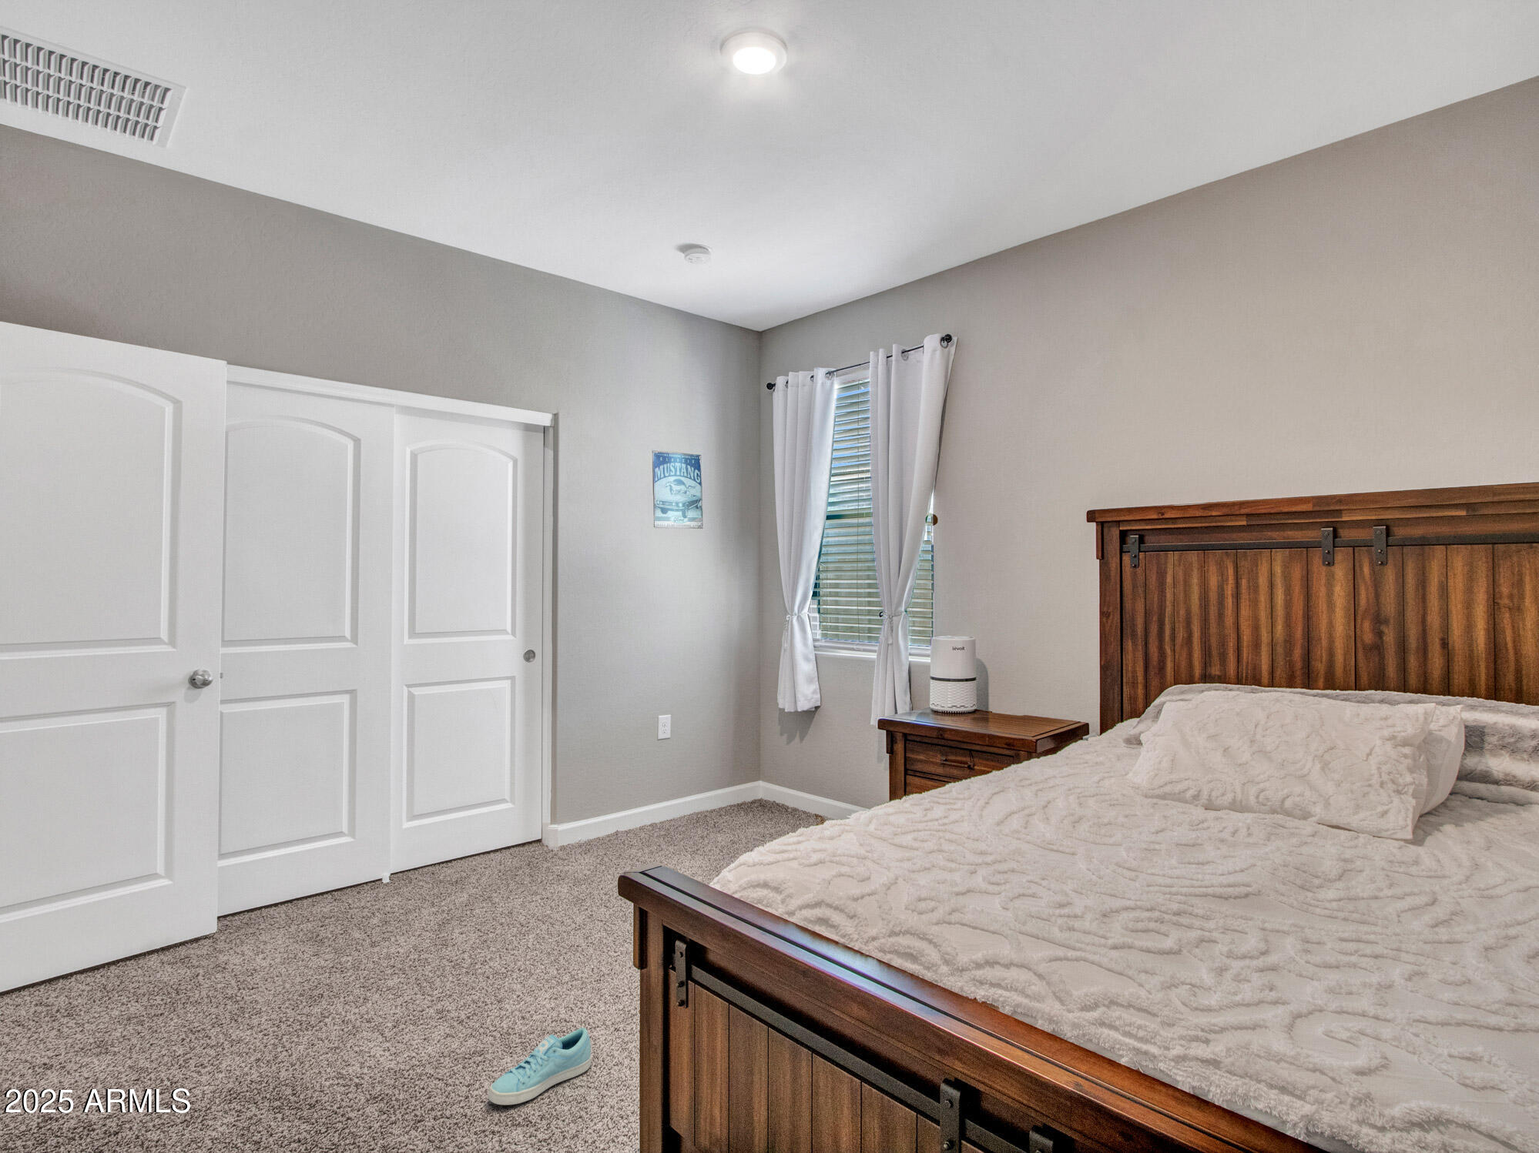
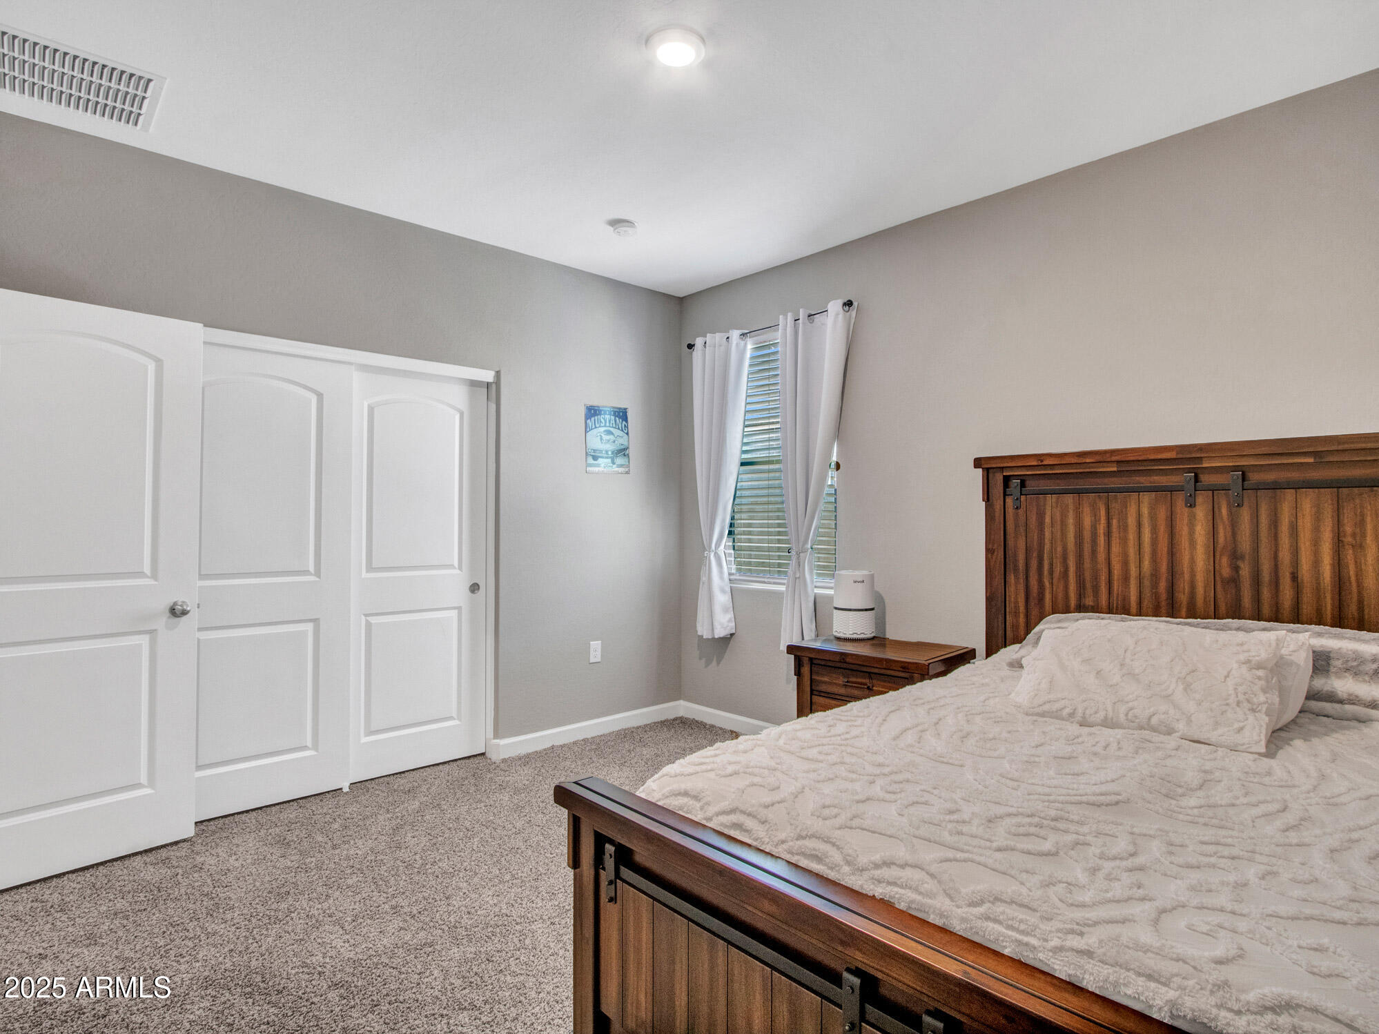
- sneaker (540, 1060)
